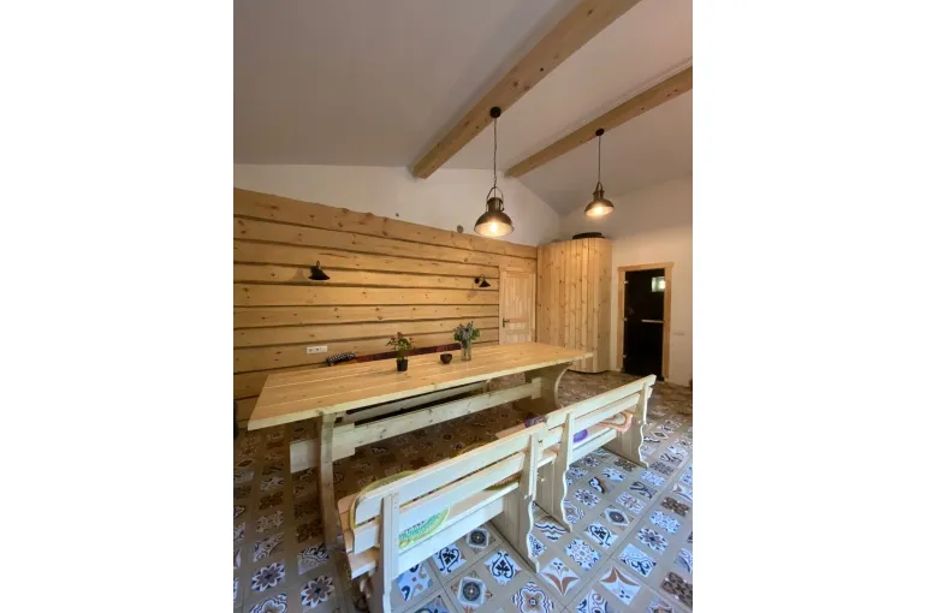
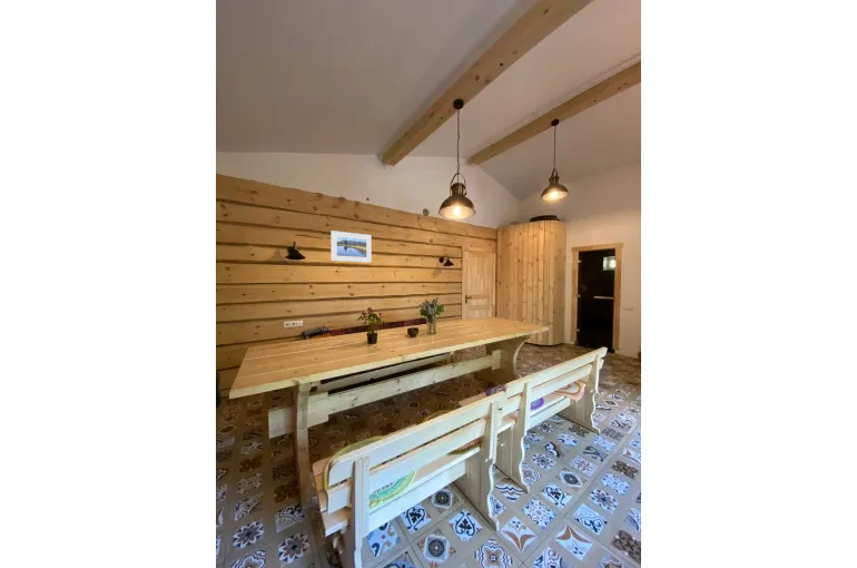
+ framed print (352, 247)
